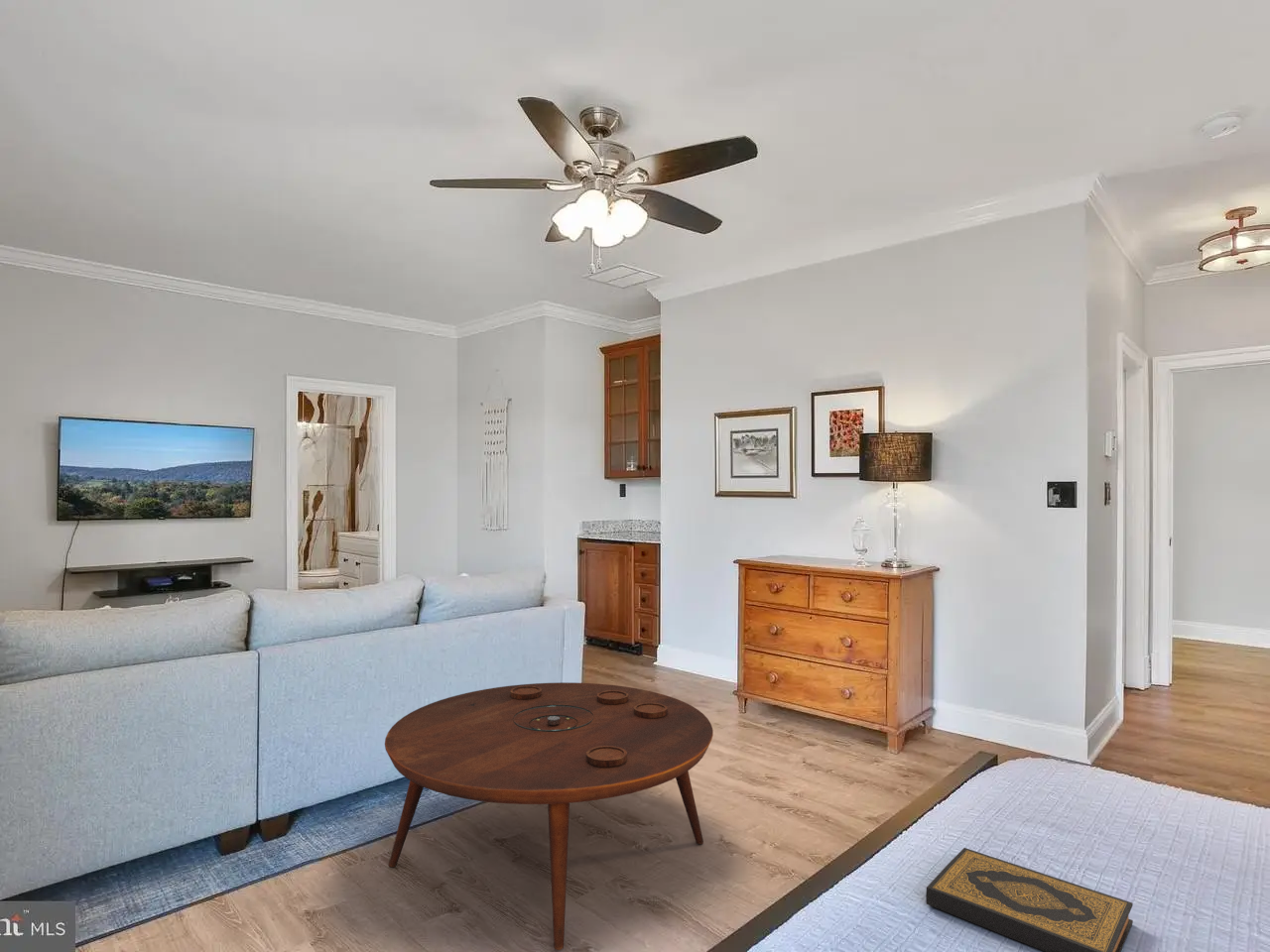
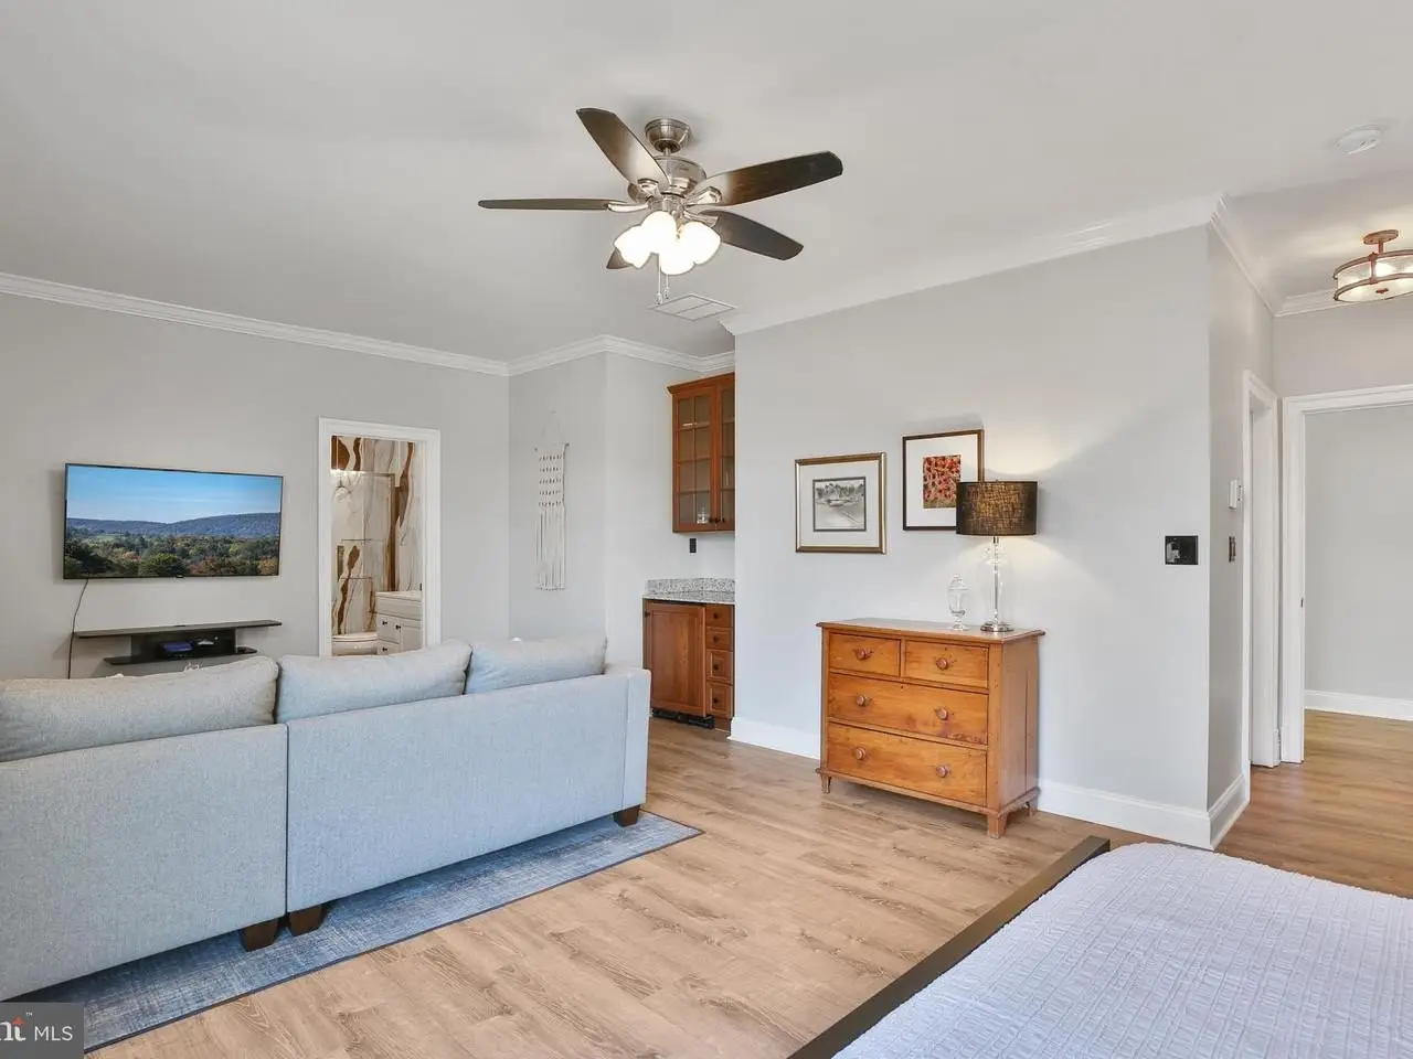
- hardback book (1027, 904)
- coffee table (553, 784)
